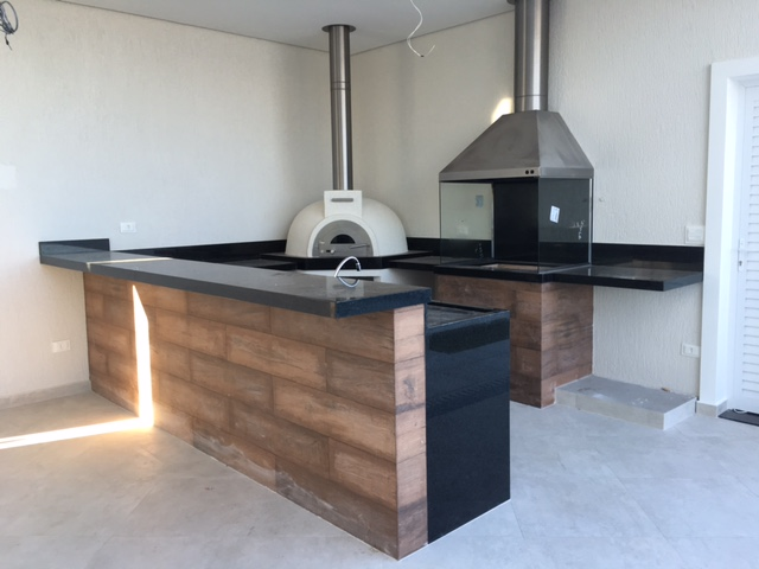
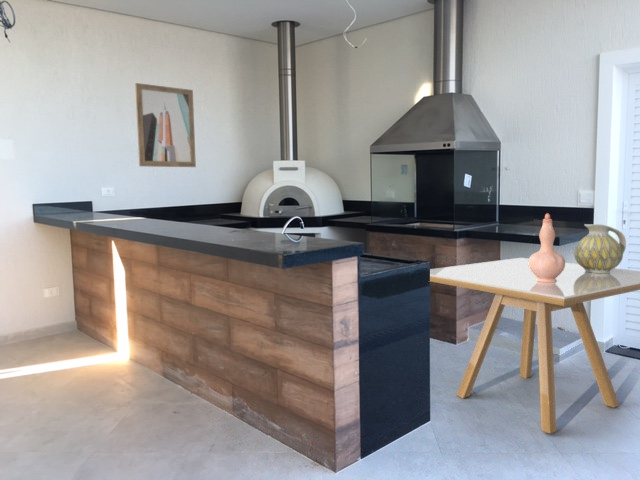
+ dining table (538, 337)
+ wall art (166, 127)
+ vase (546, 246)
+ pitcher (602, 247)
